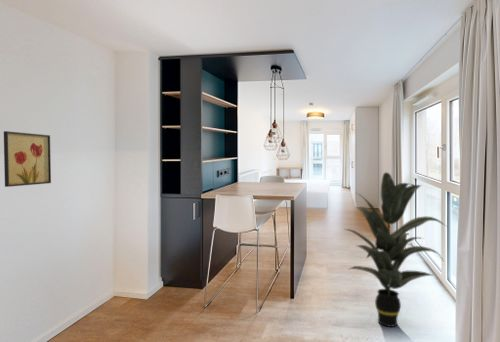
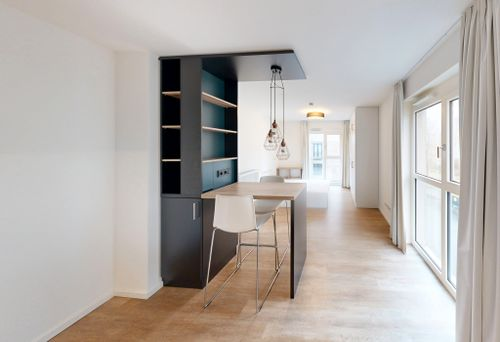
- indoor plant (391, 247)
- wall art (28, 159)
